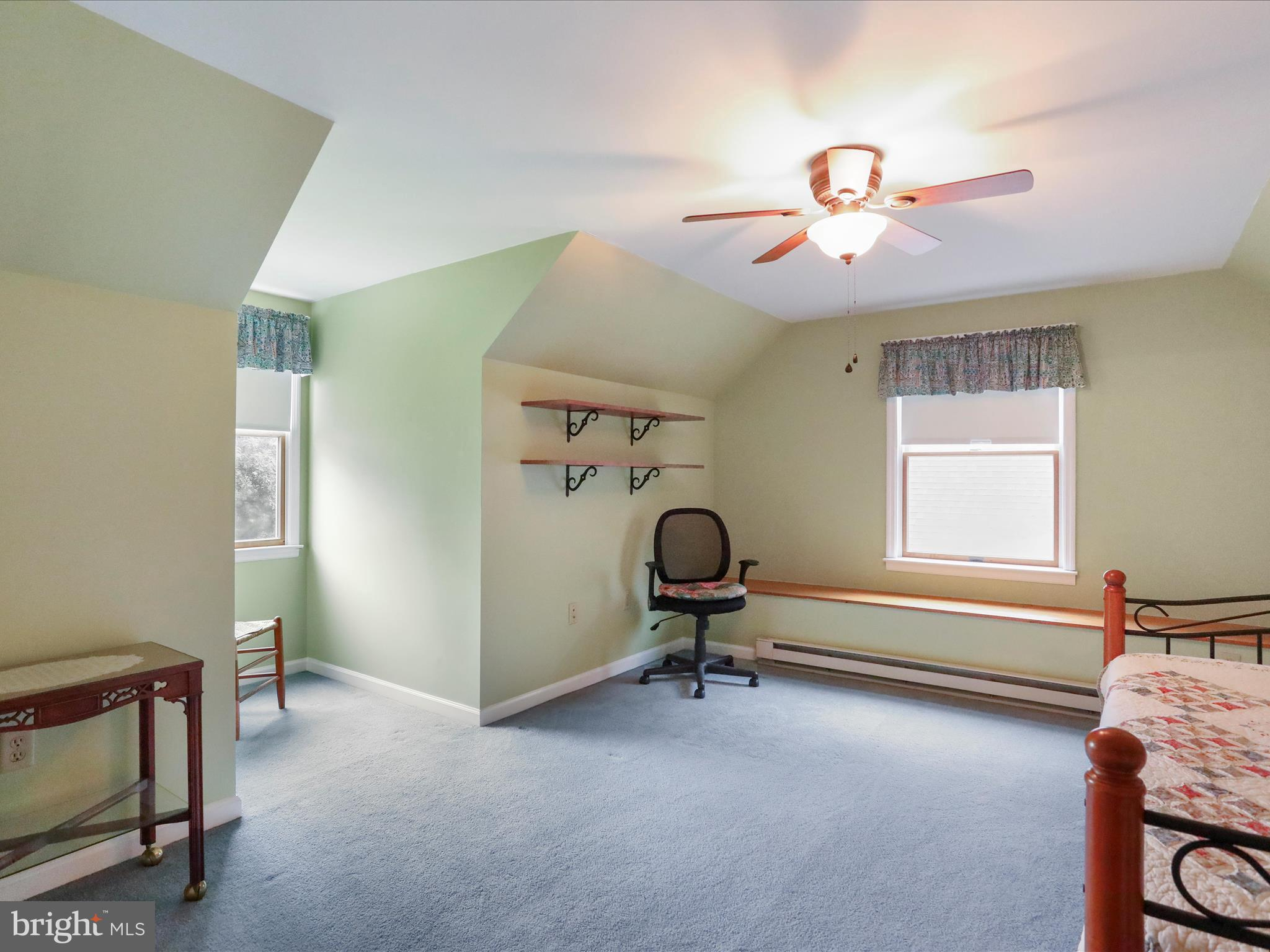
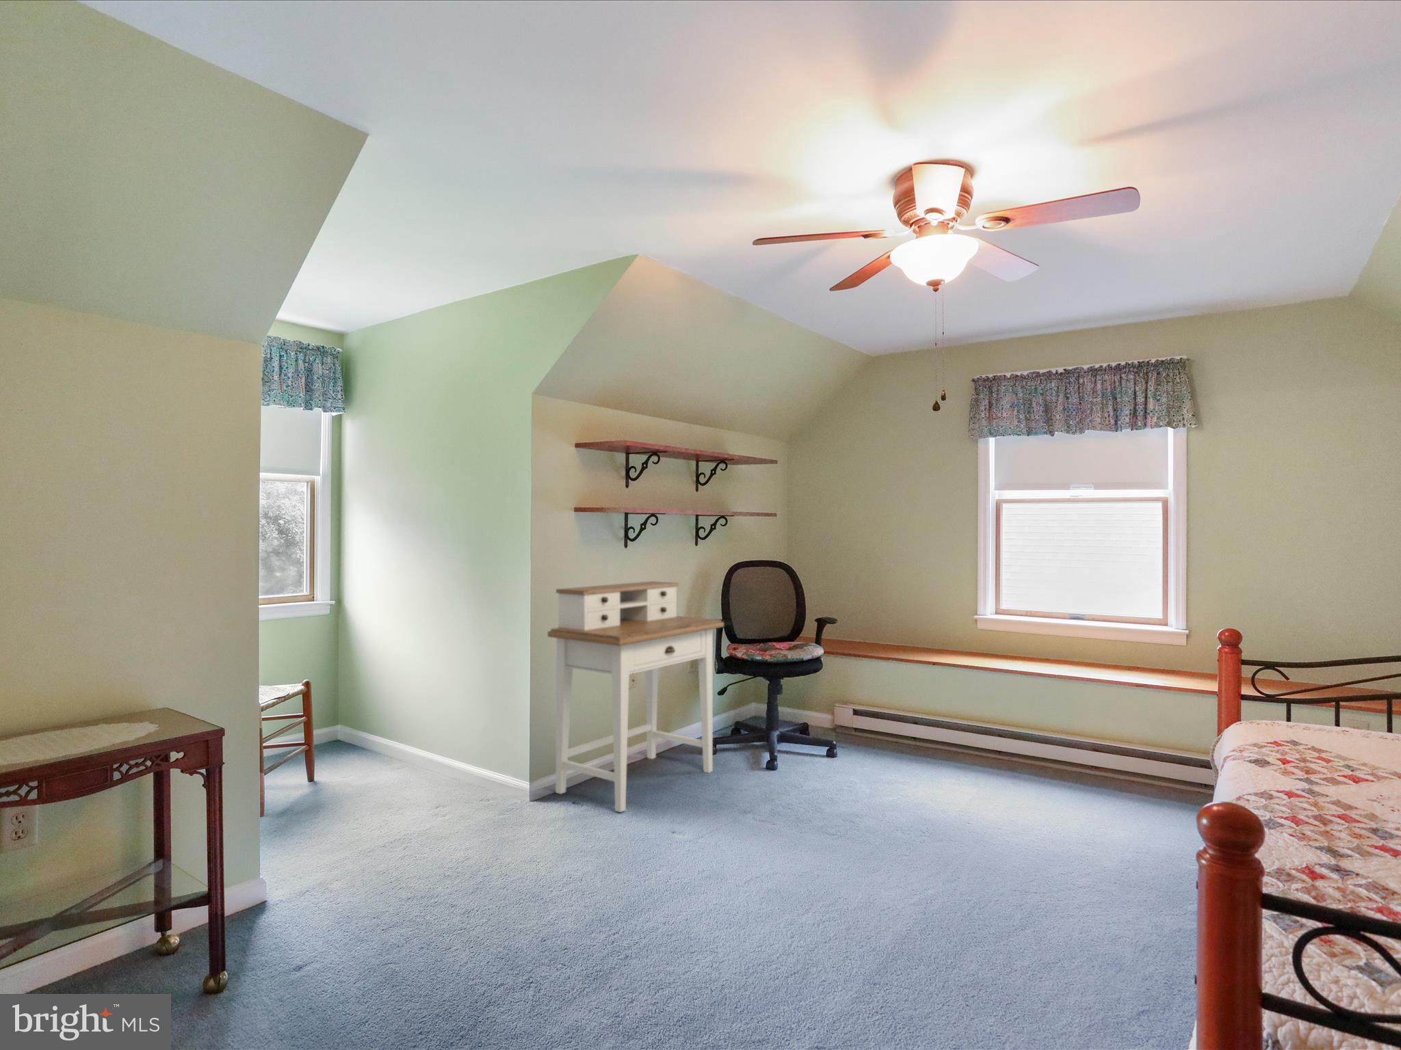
+ desk (645, 684)
